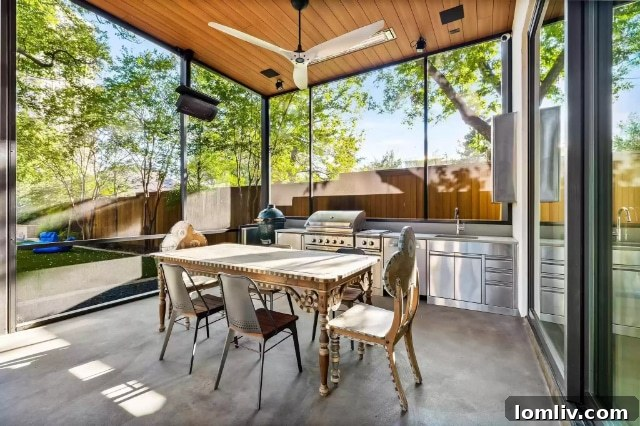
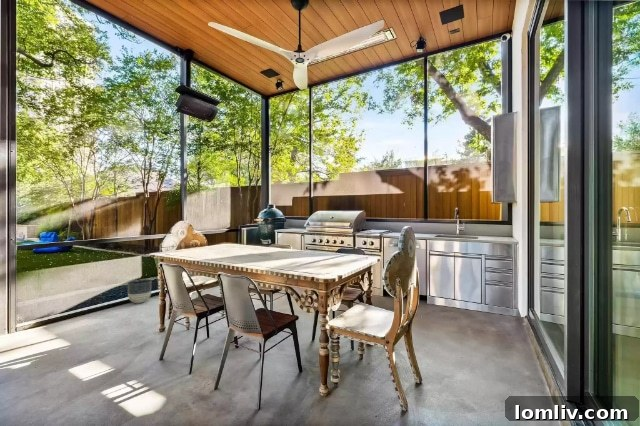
+ planter (139, 291)
